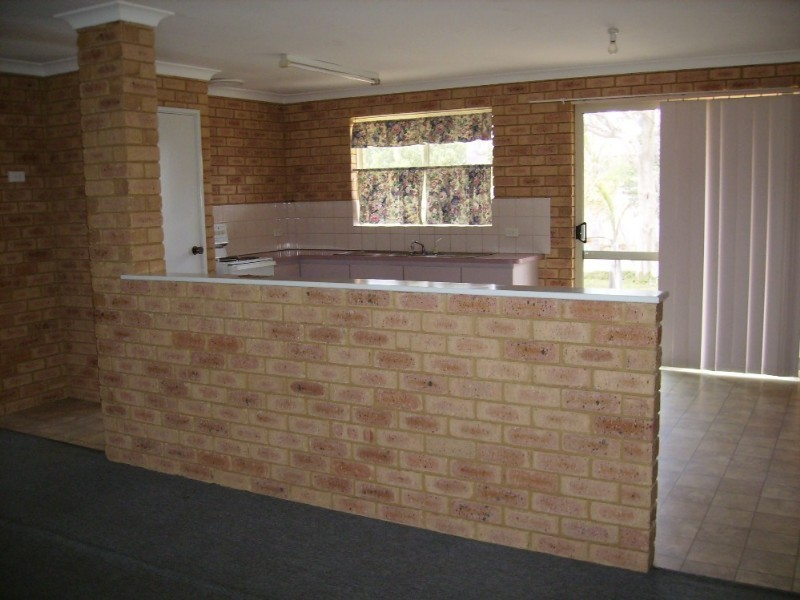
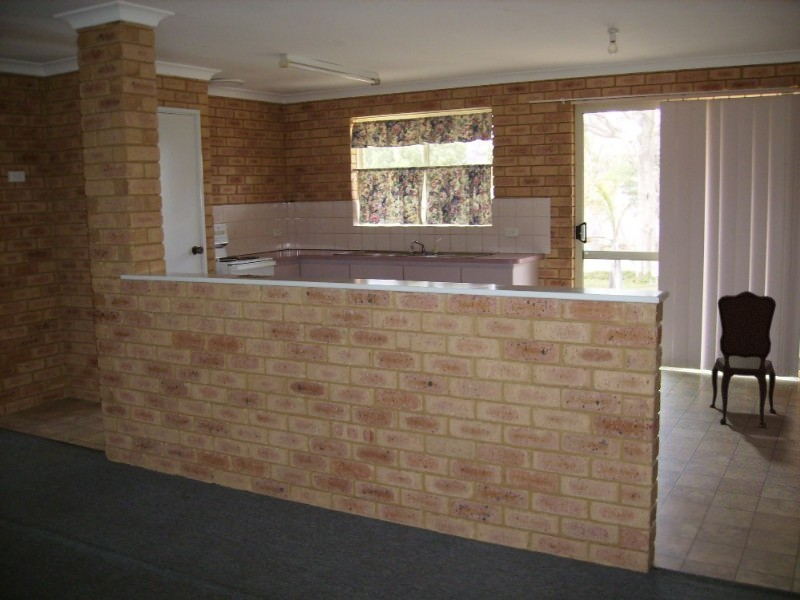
+ chair (744, 353)
